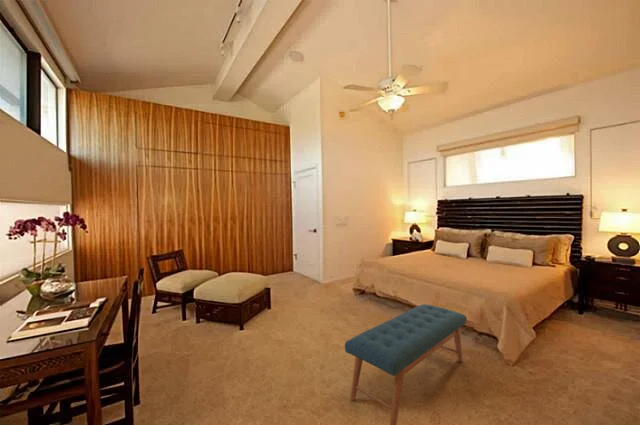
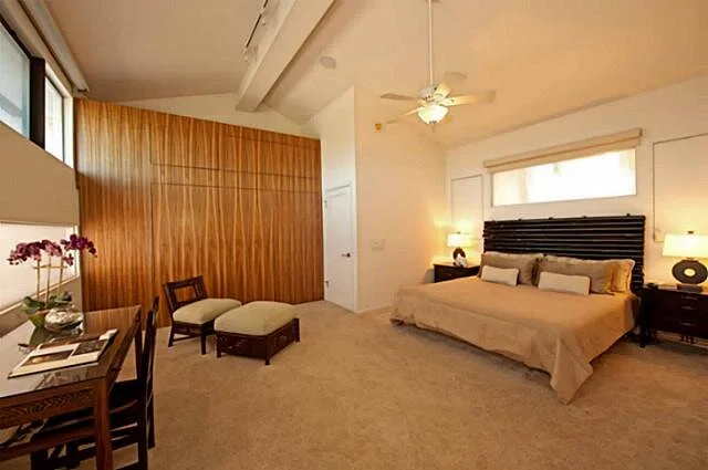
- bench (412, 350)
